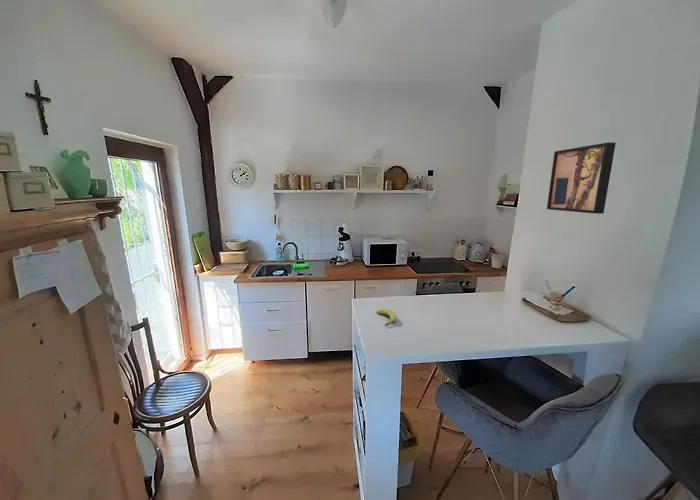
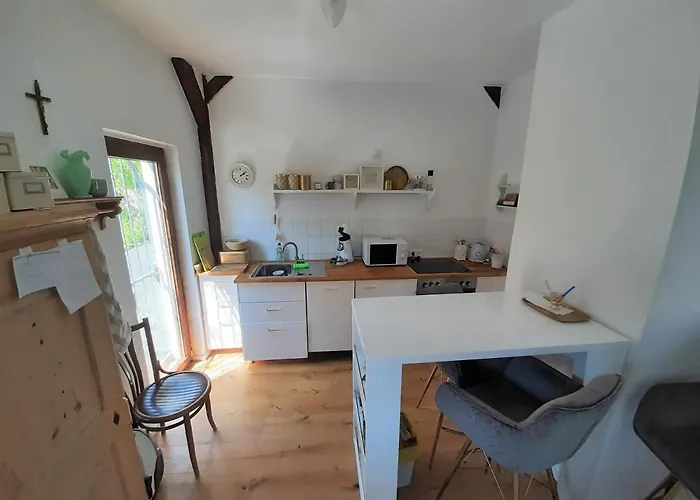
- wall art (577, 180)
- fruit (387, 315)
